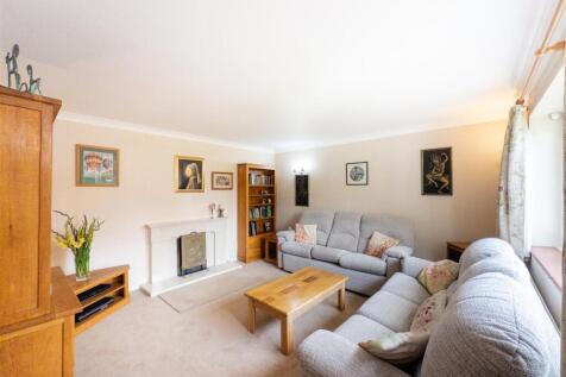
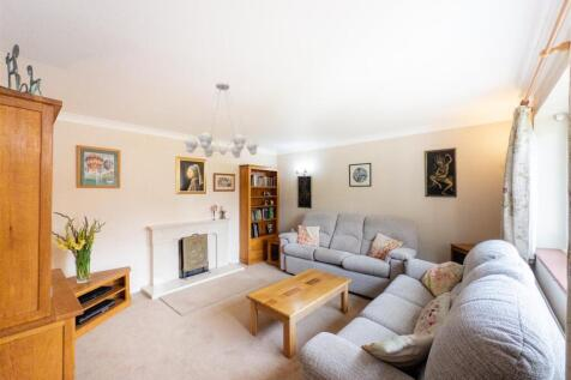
+ chandelier (229, 116)
